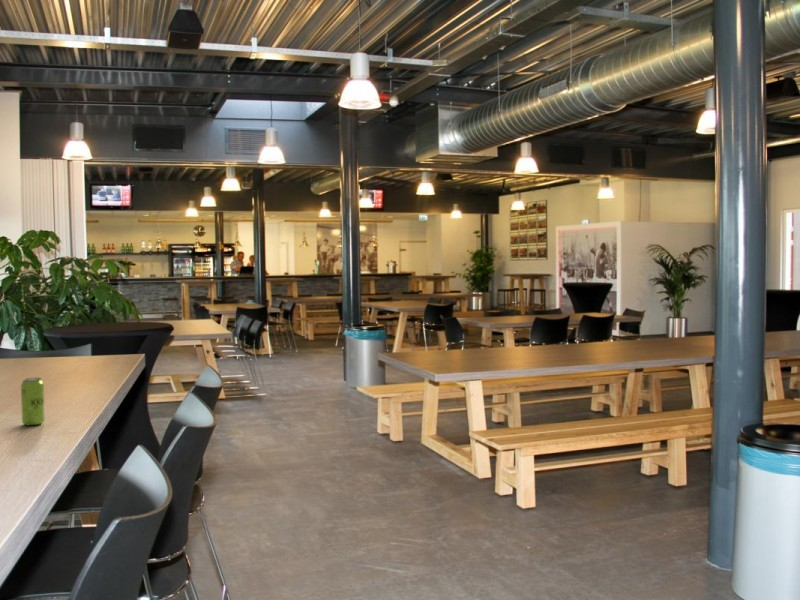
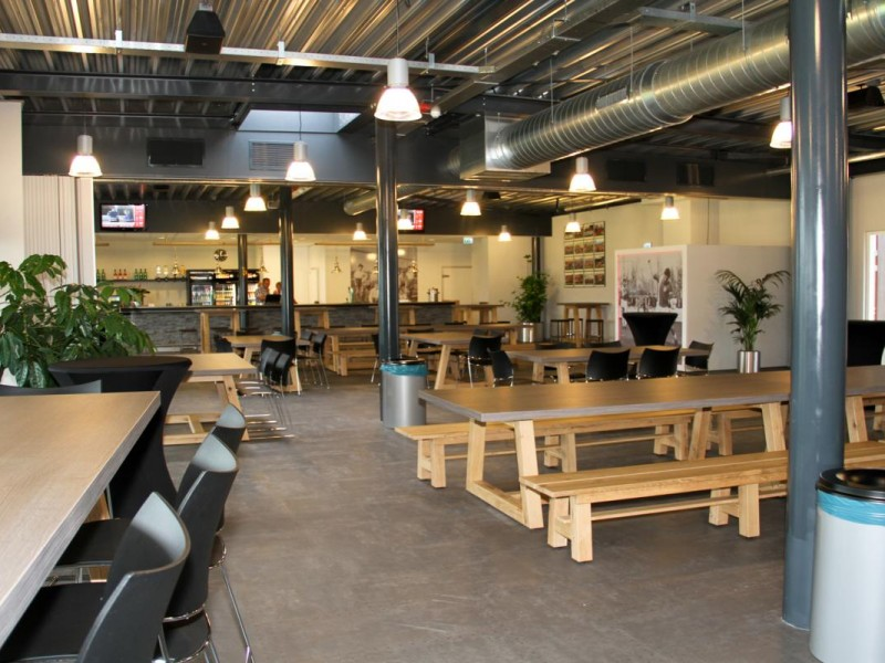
- beverage can (32, 401)
